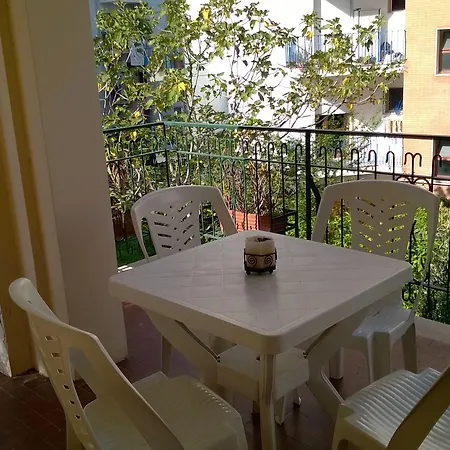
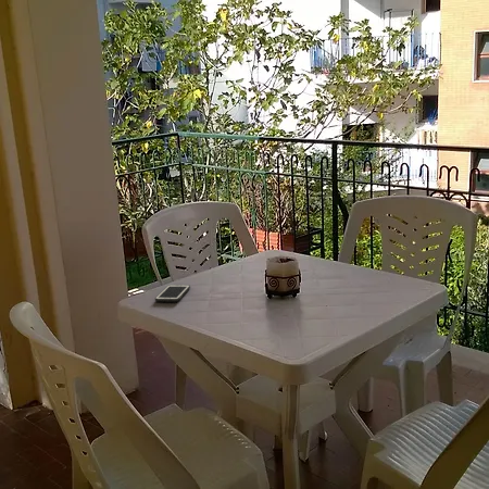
+ cell phone (173, 292)
